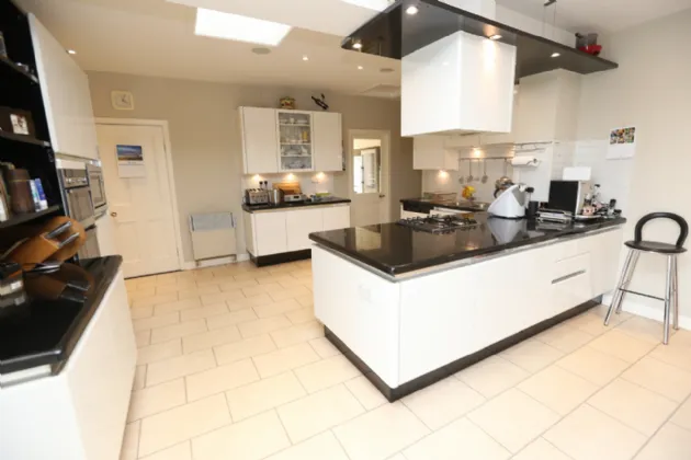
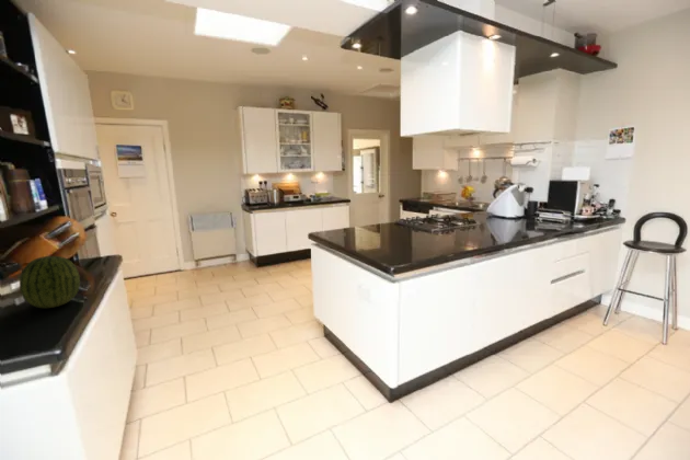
+ fruit (50, 281)
